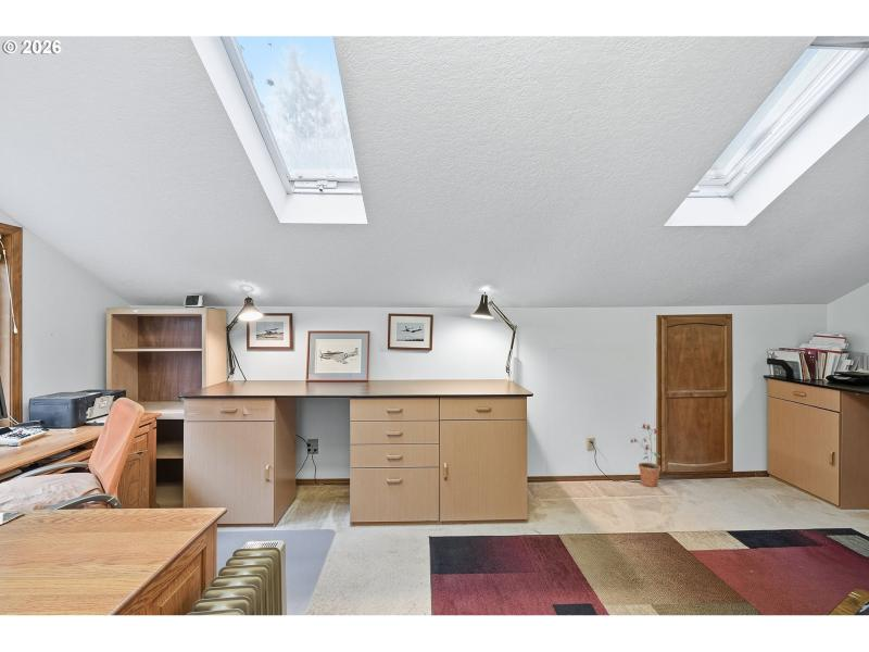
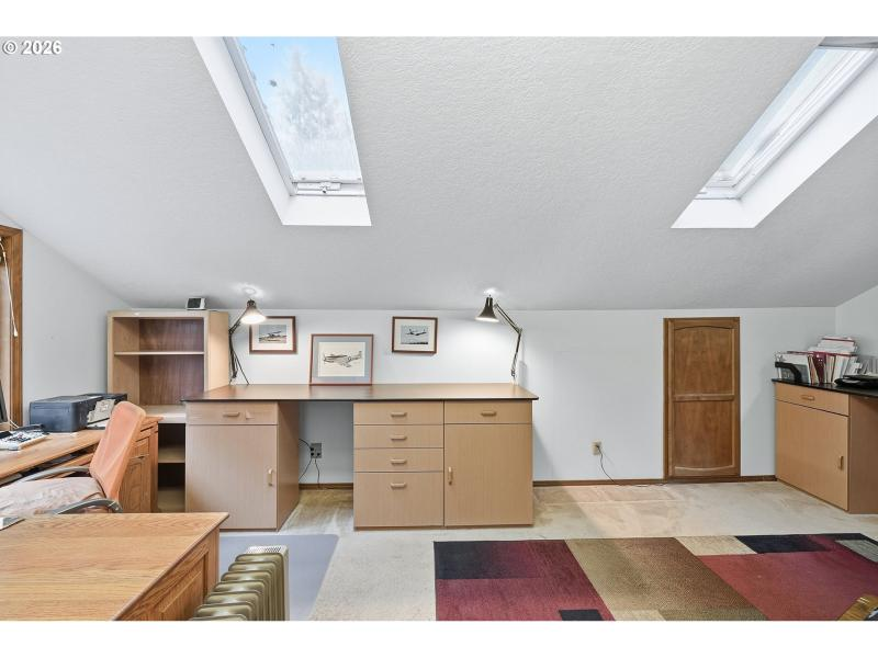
- potted plant (646, 455)
